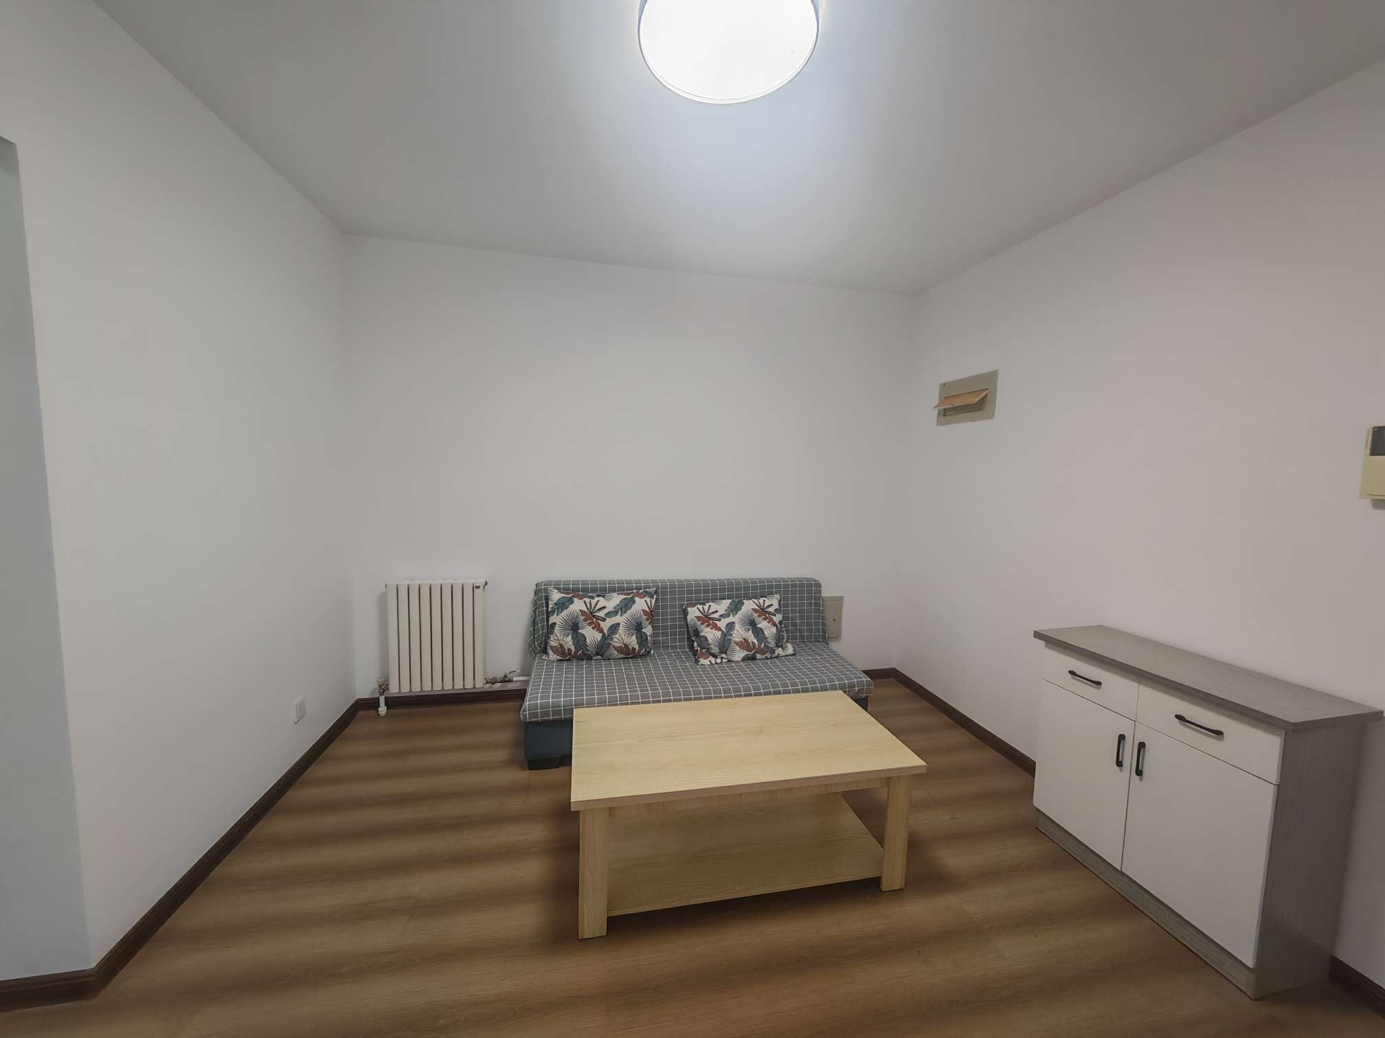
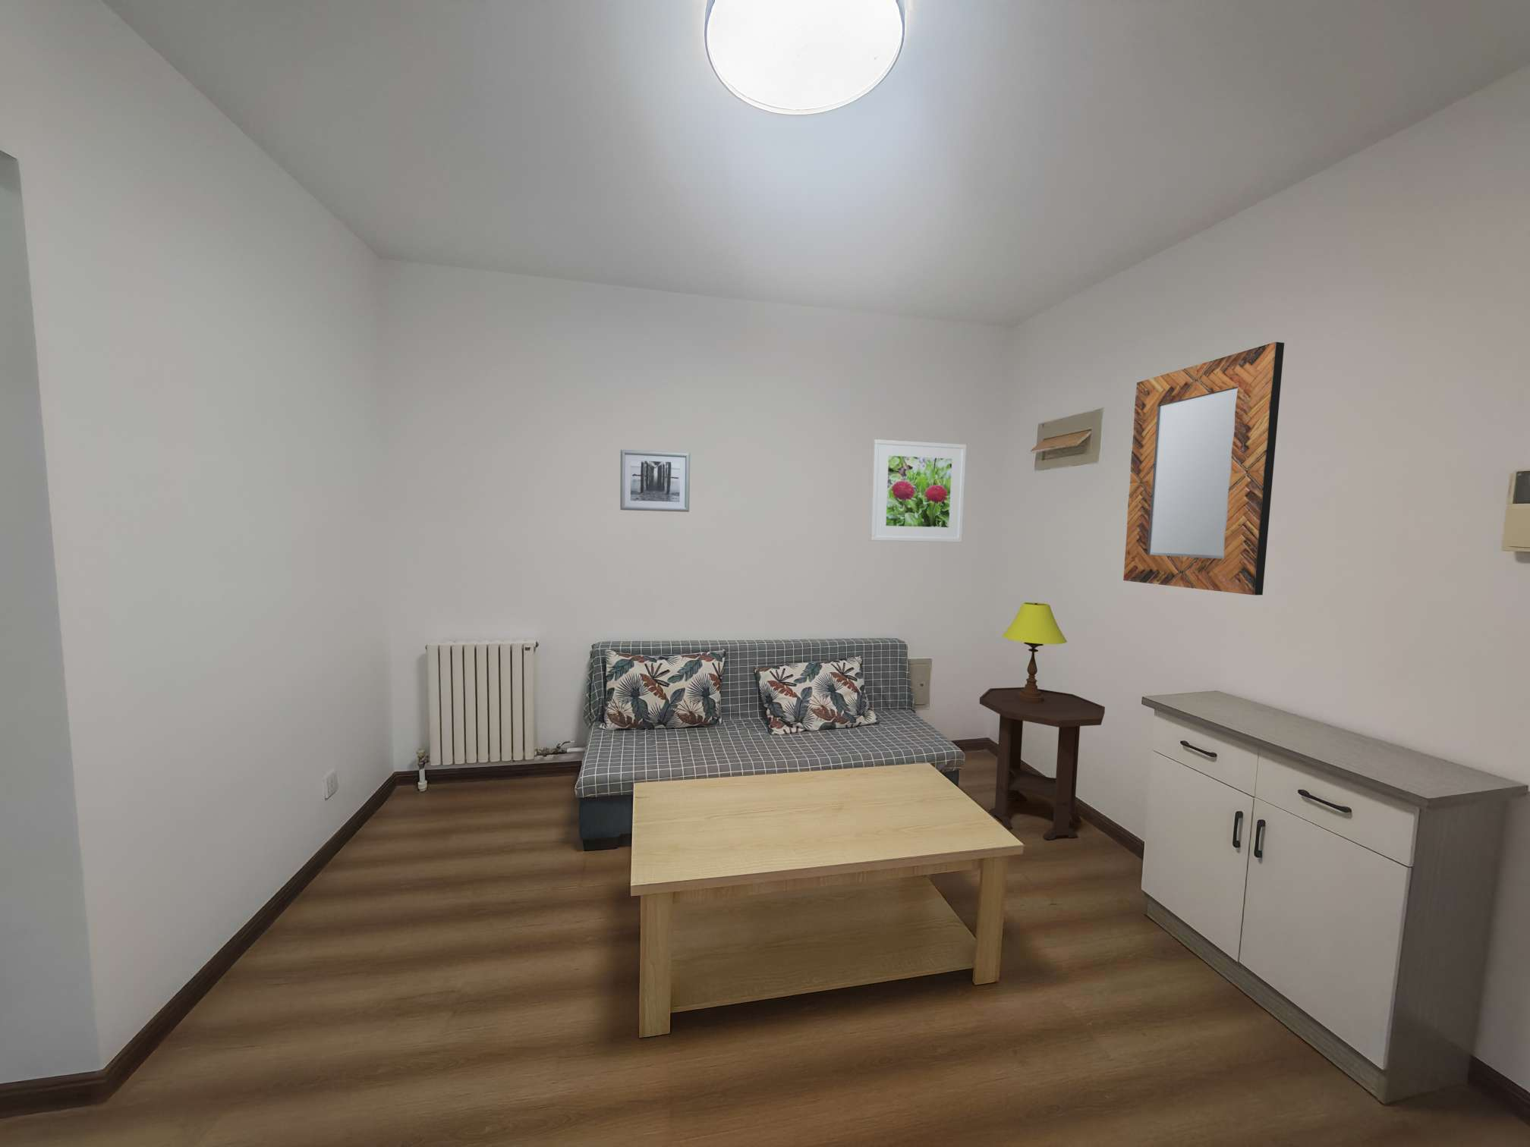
+ home mirror (1193, 477)
+ wall art (655, 481)
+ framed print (918, 492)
+ side table (1032, 774)
+ table lamp (1032, 649)
